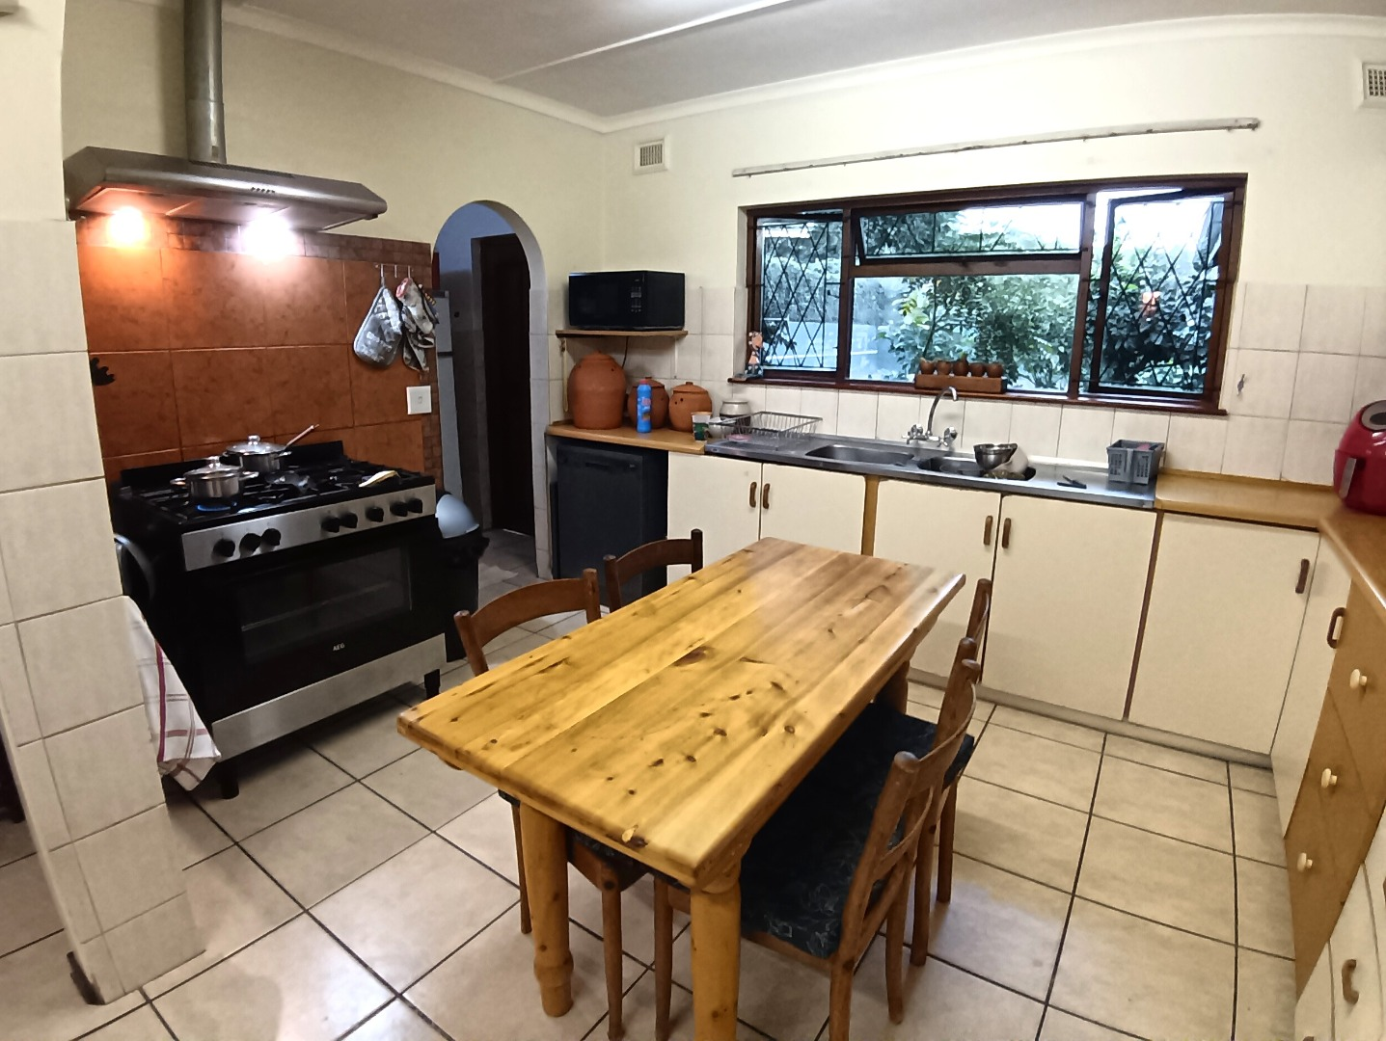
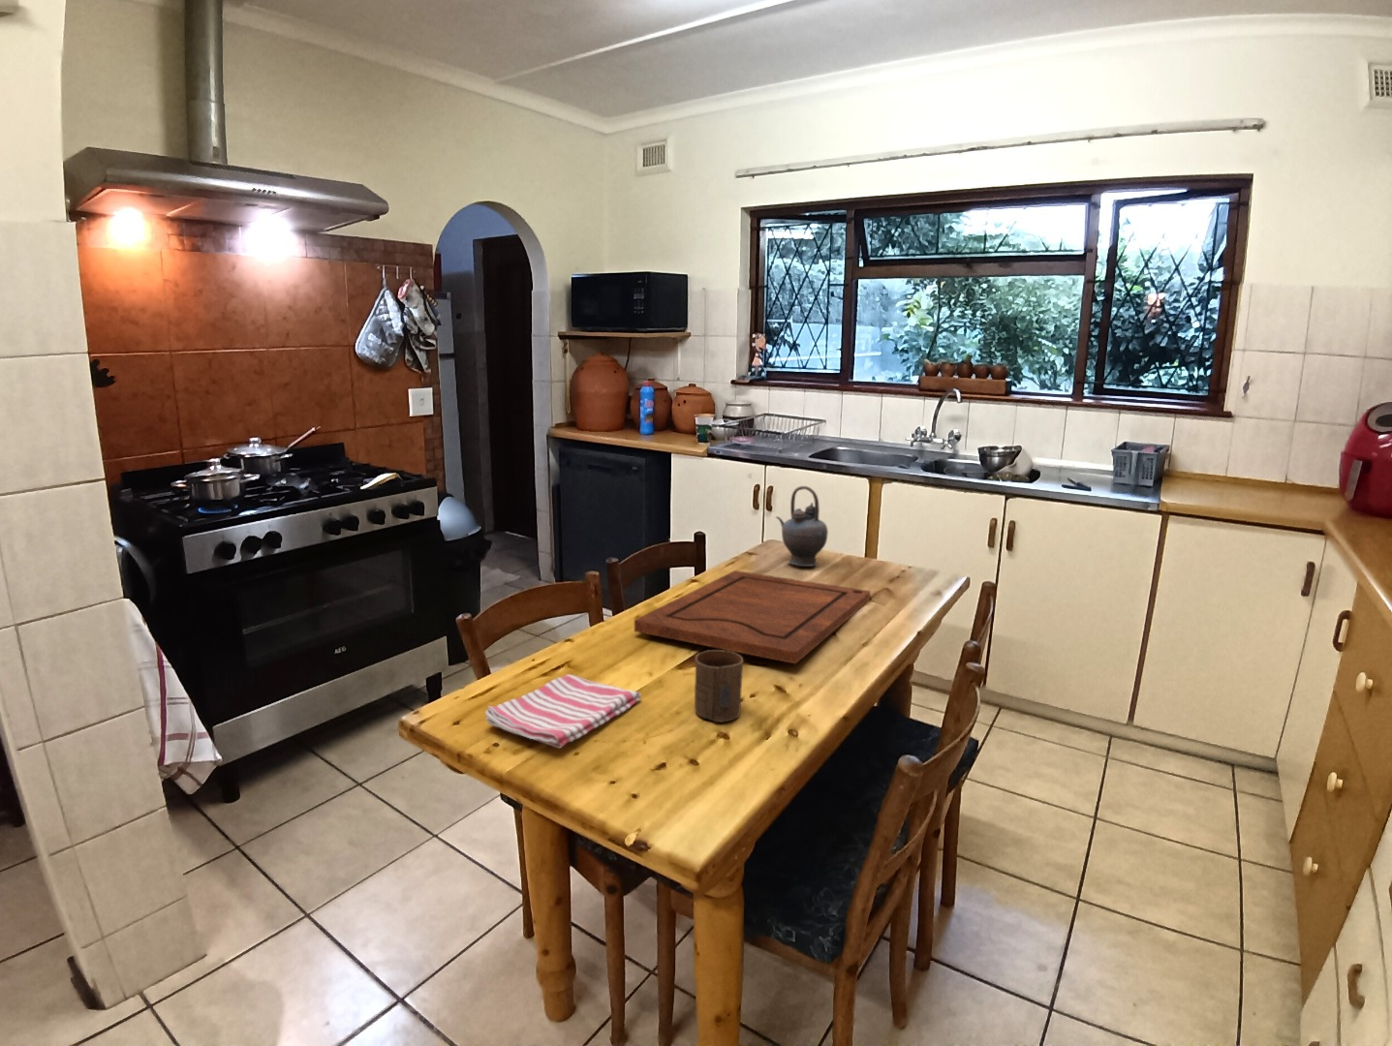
+ cutting board (759, 609)
+ cup (719, 685)
+ teapot (800, 524)
+ dish towel (566, 704)
